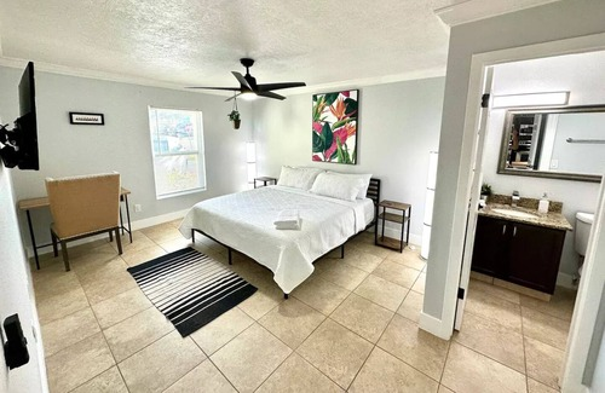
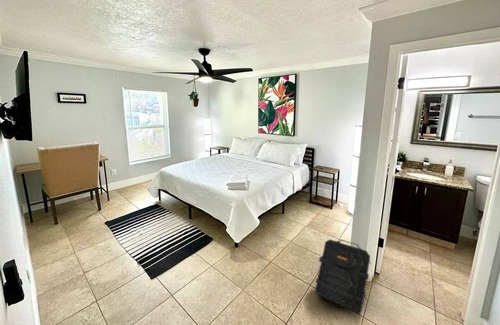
+ backpack (344, 270)
